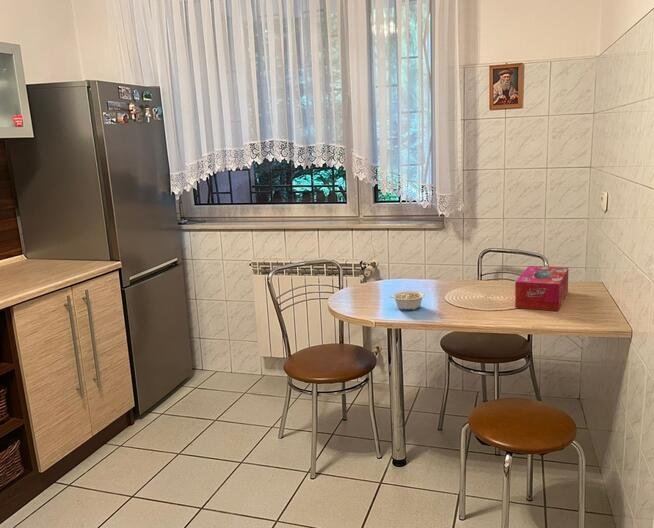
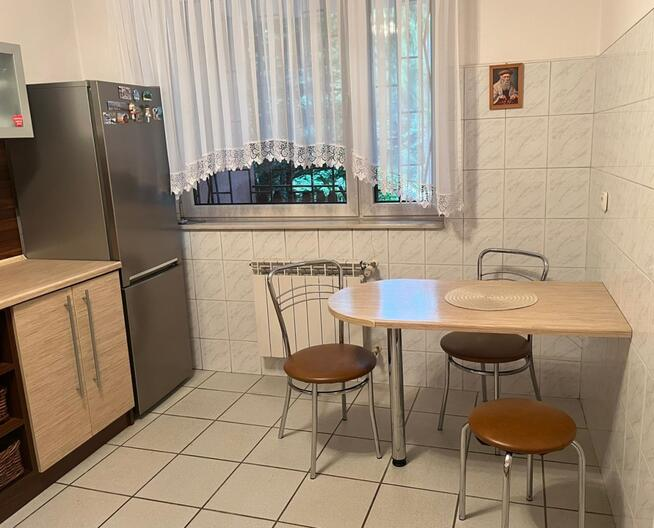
- tissue box (542, 286)
- legume (408, 300)
